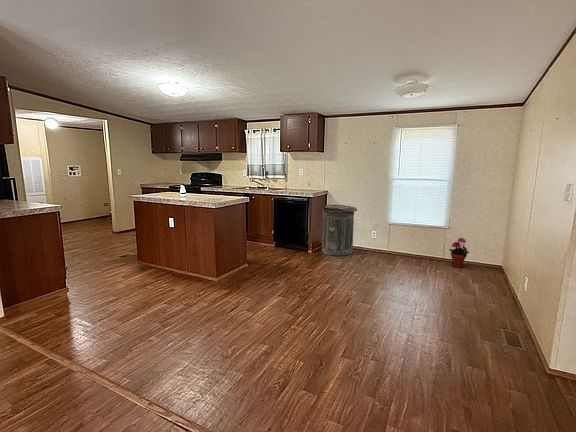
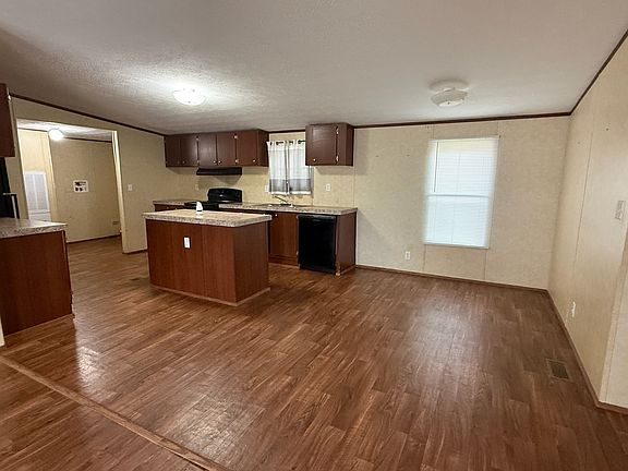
- potted plant (458, 251)
- trash can lid (338, 229)
